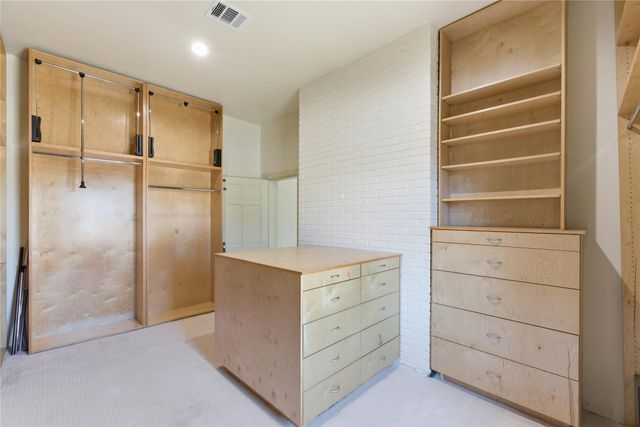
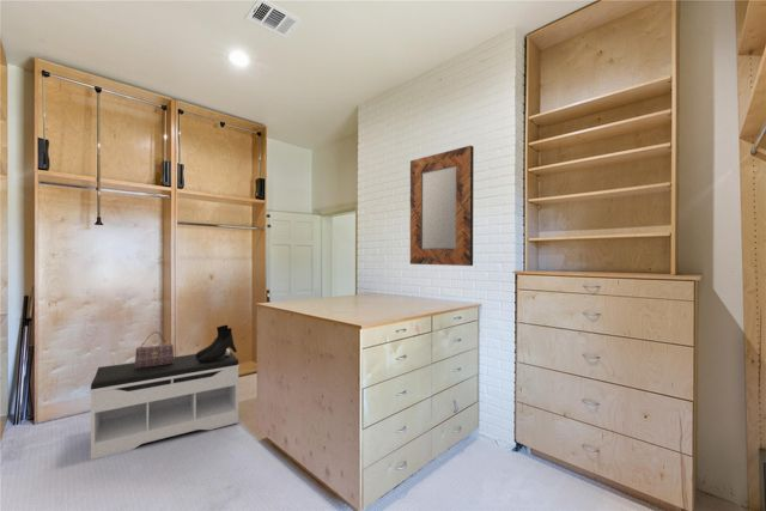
+ boots (215, 341)
+ home mirror (439, 209)
+ handbag (154, 348)
+ bench (170, 395)
